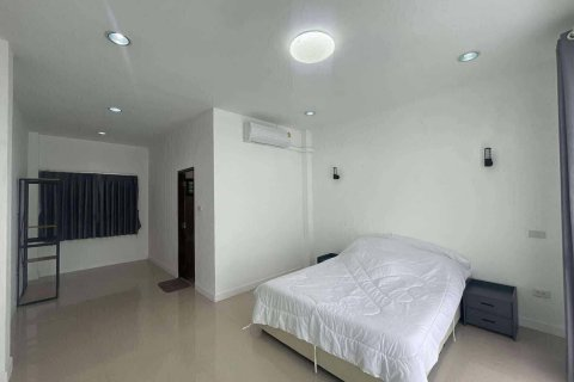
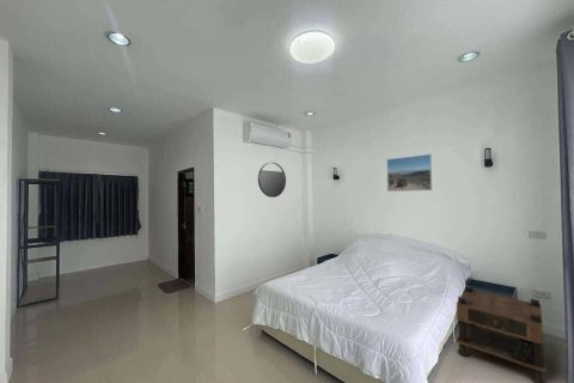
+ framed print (408, 174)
+ home mirror (271, 180)
+ nightstand (499, 326)
